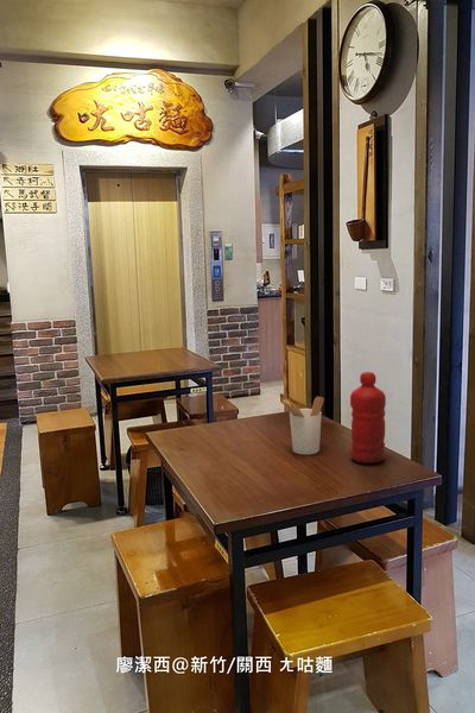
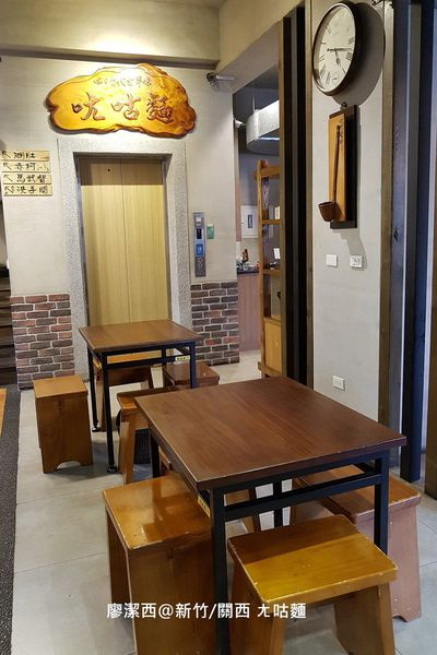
- water bottle (367, 416)
- utensil holder (300, 423)
